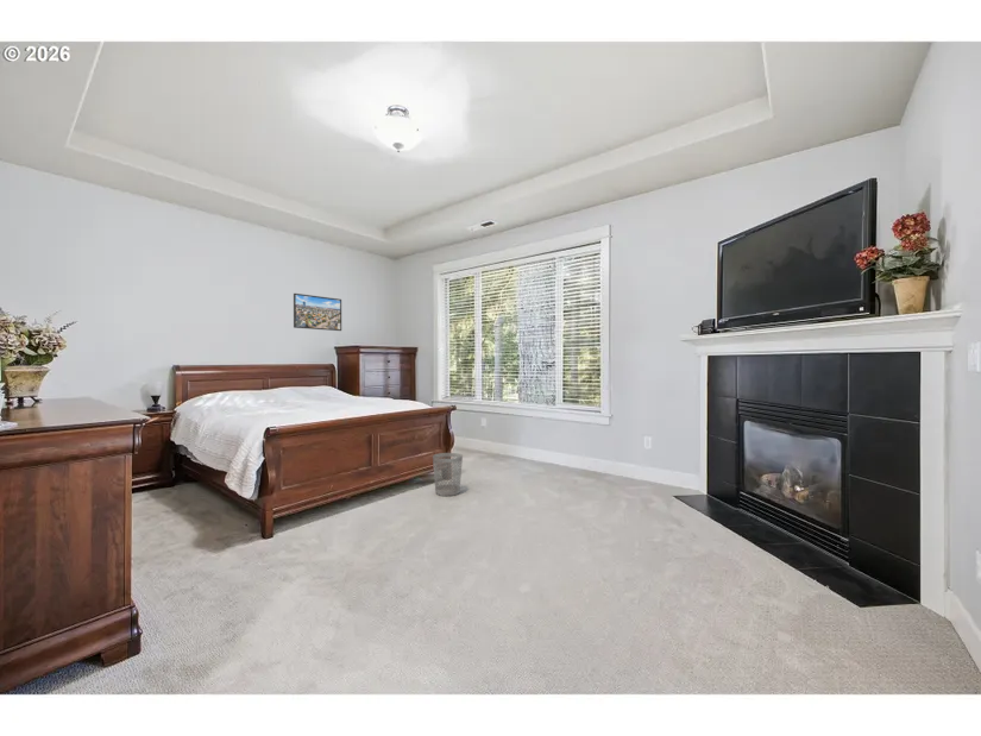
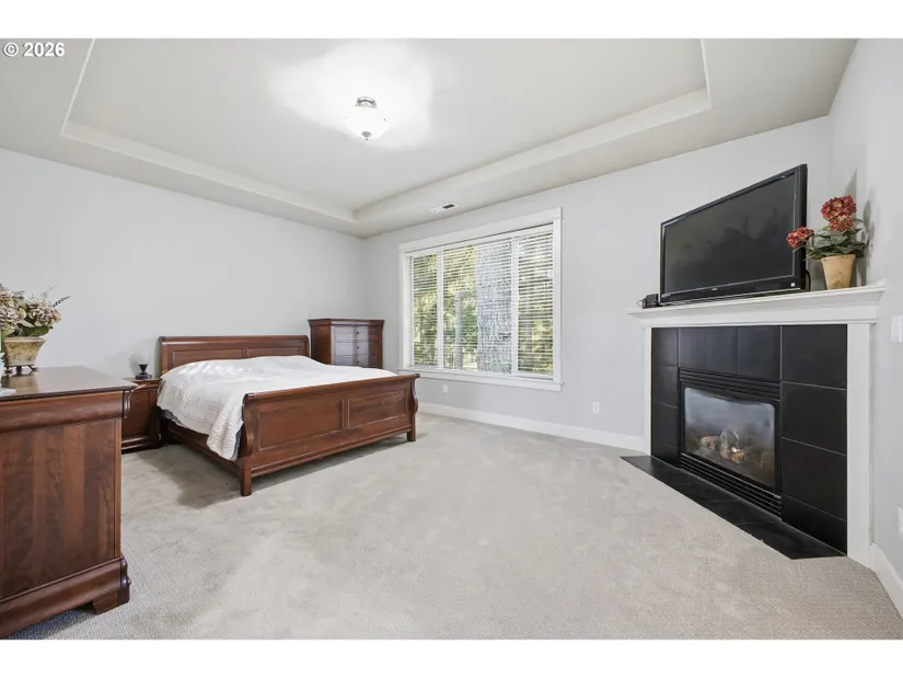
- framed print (317, 313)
- wastebasket (447, 473)
